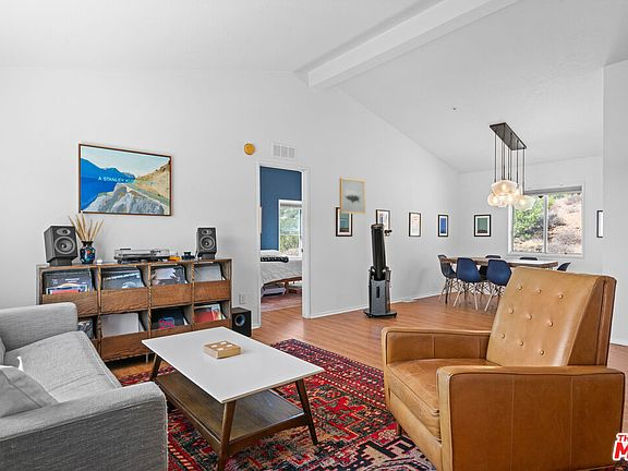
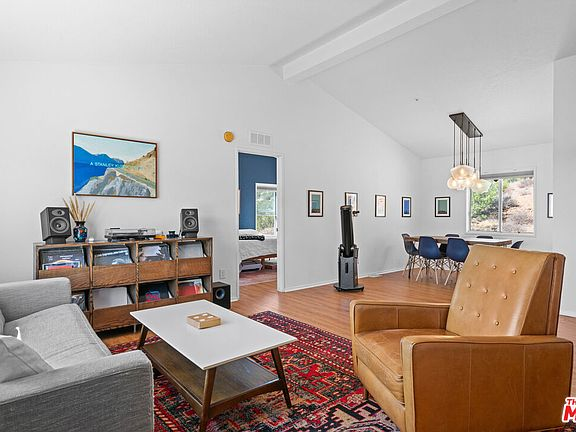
- wall art (352, 196)
